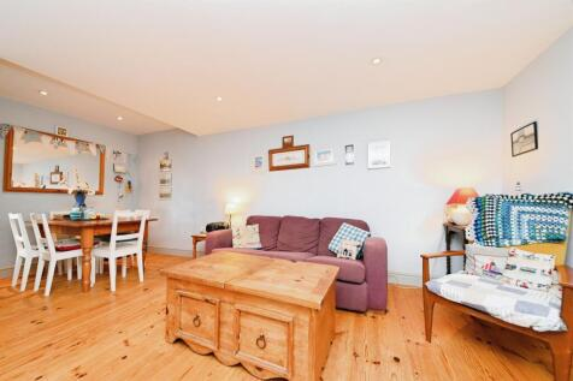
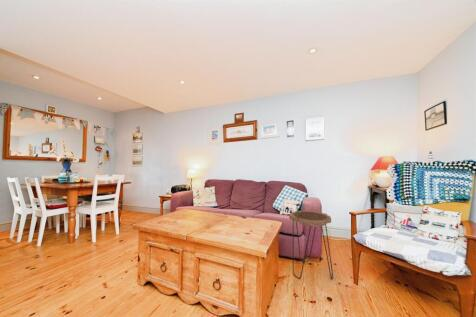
+ side table (312, 243)
